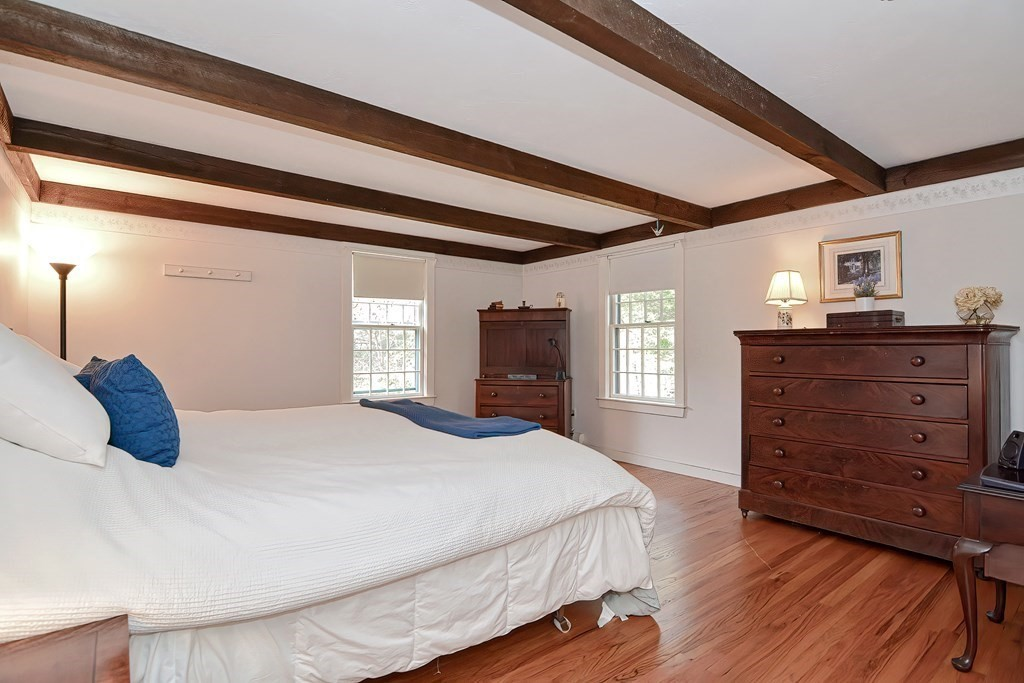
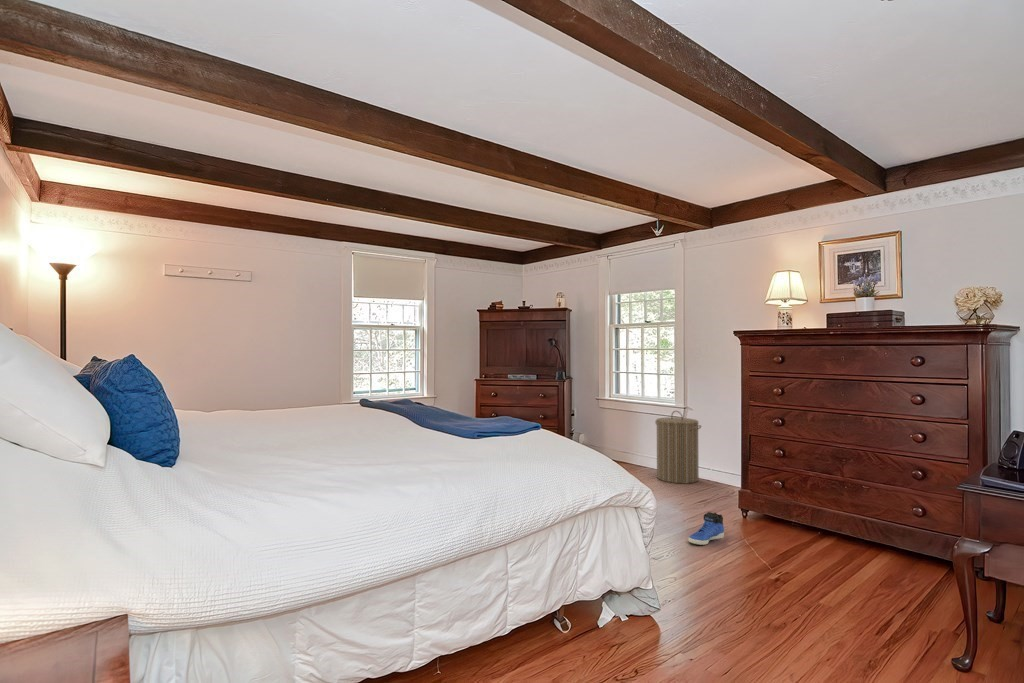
+ sneaker (706, 526)
+ laundry hamper (677, 444)
